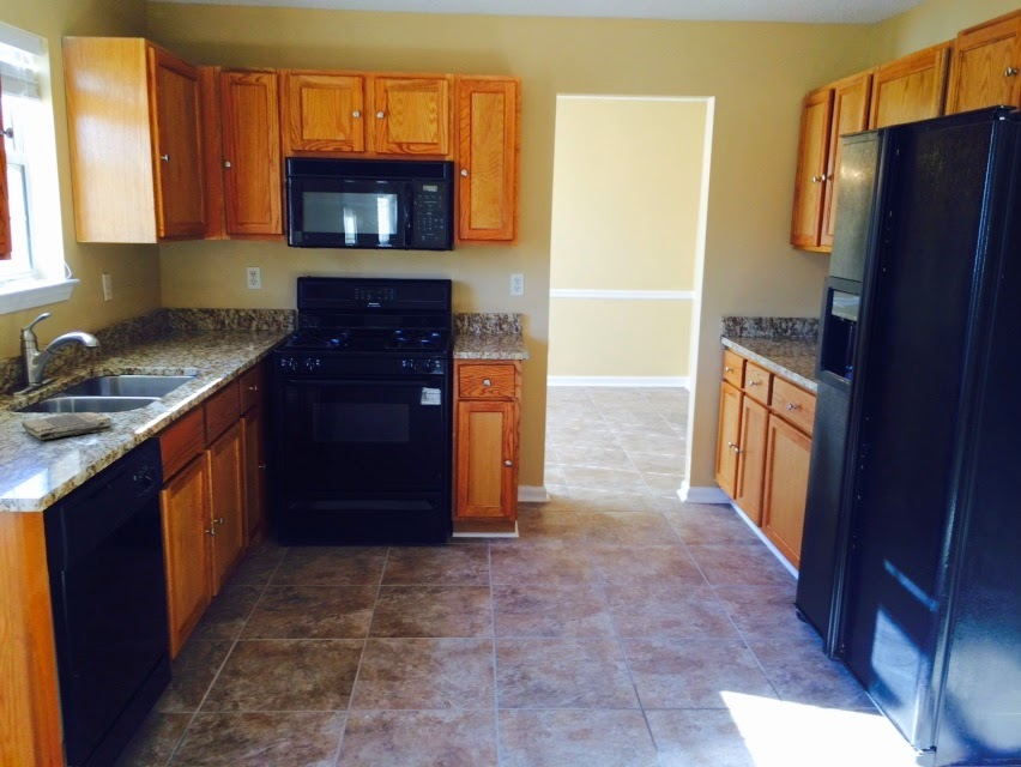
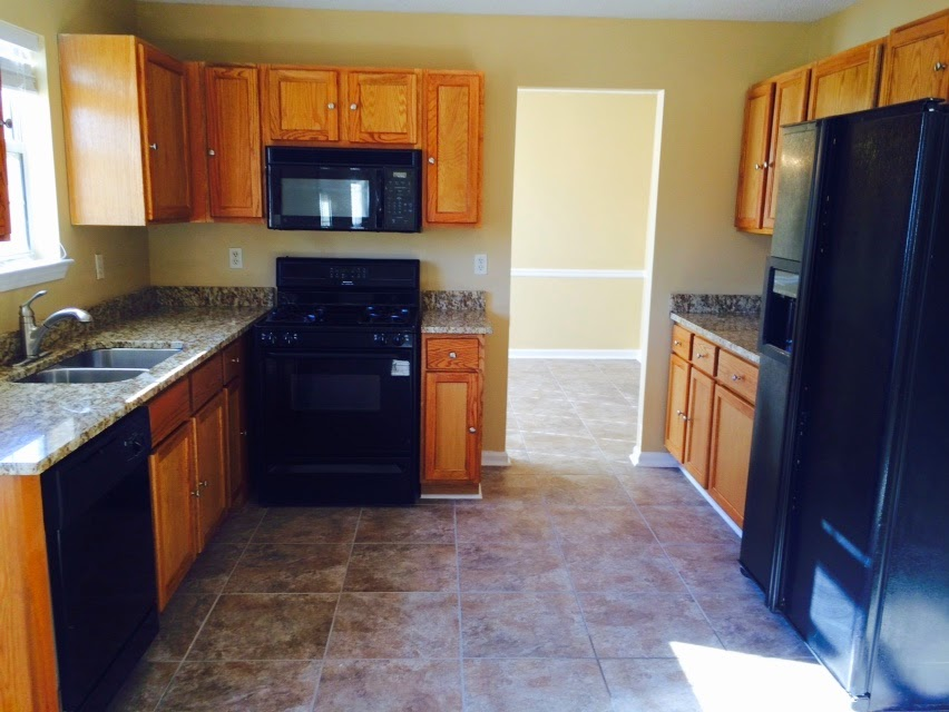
- dish towel (67, 423)
